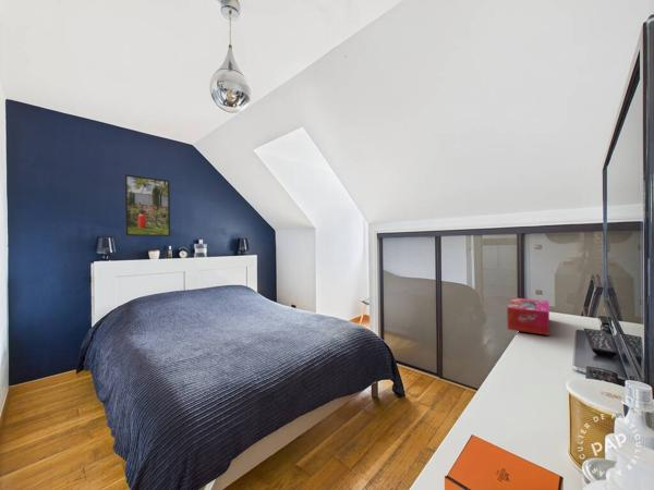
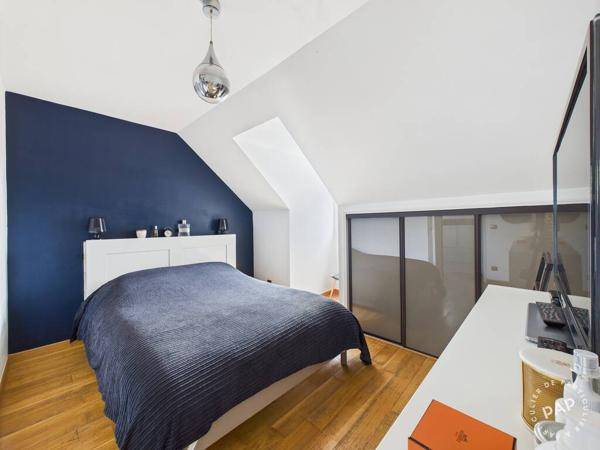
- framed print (148, 207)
- tissue box (529, 314)
